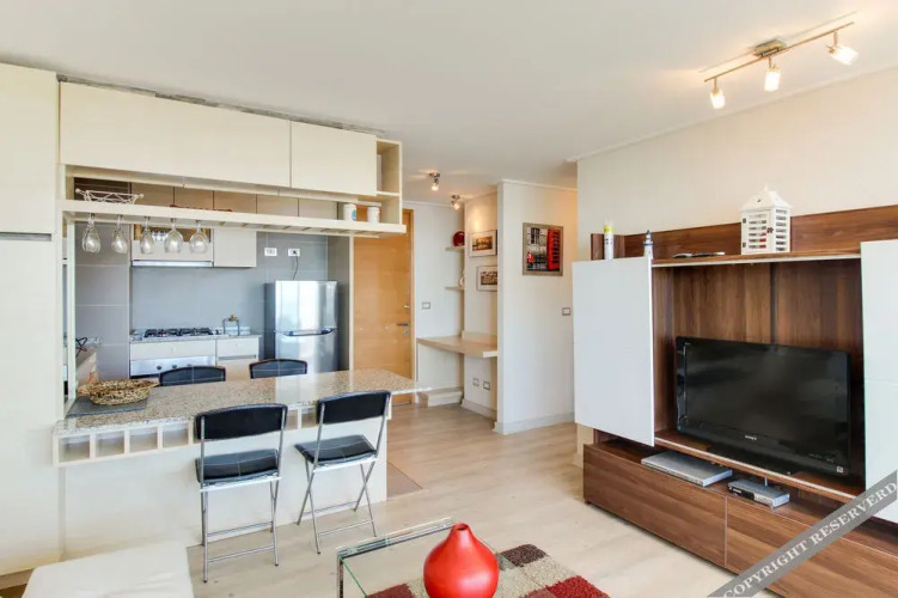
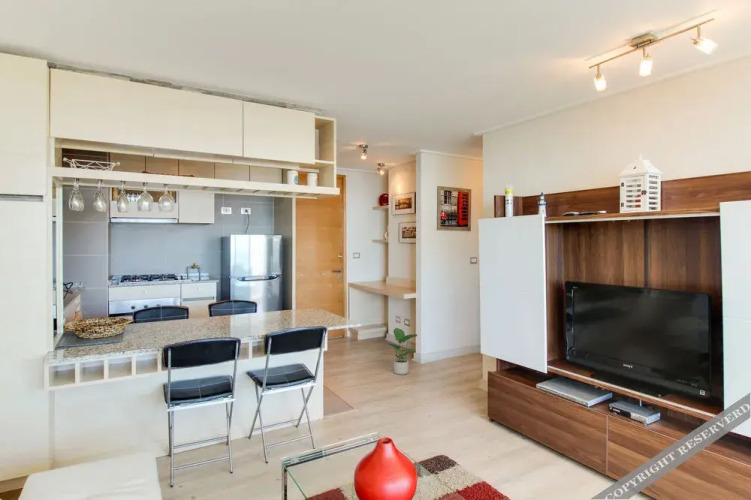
+ potted plant (399, 351)
